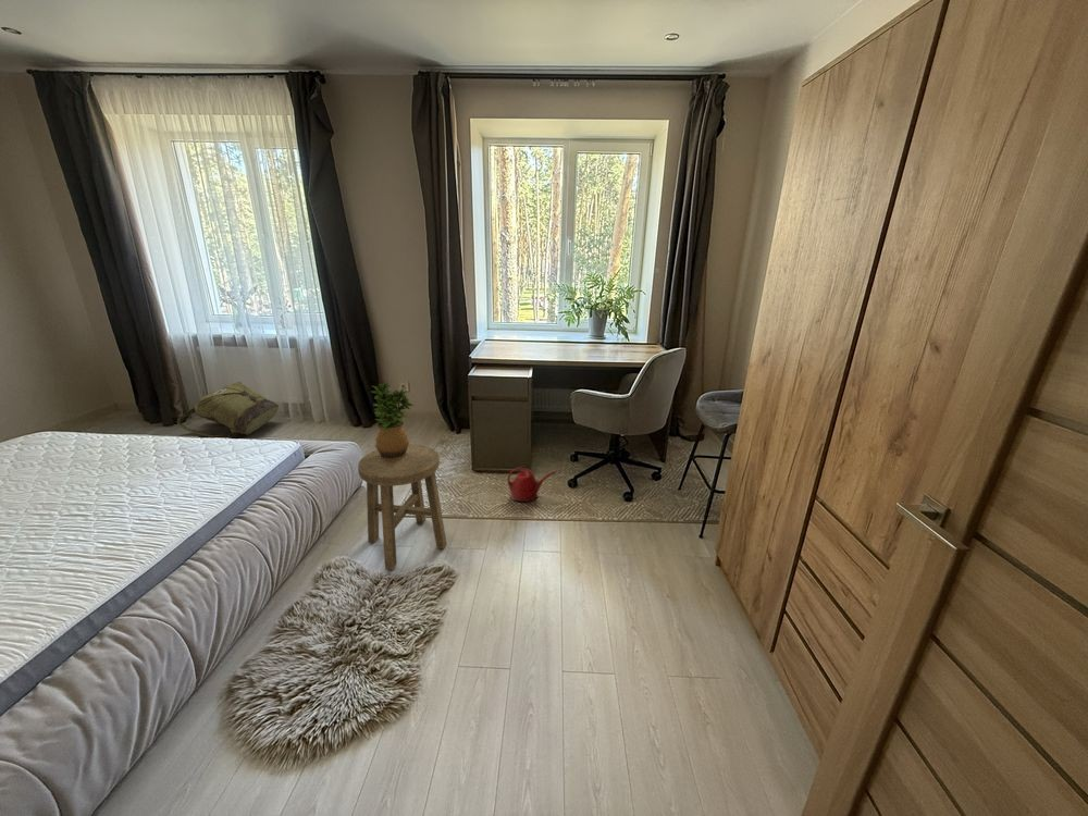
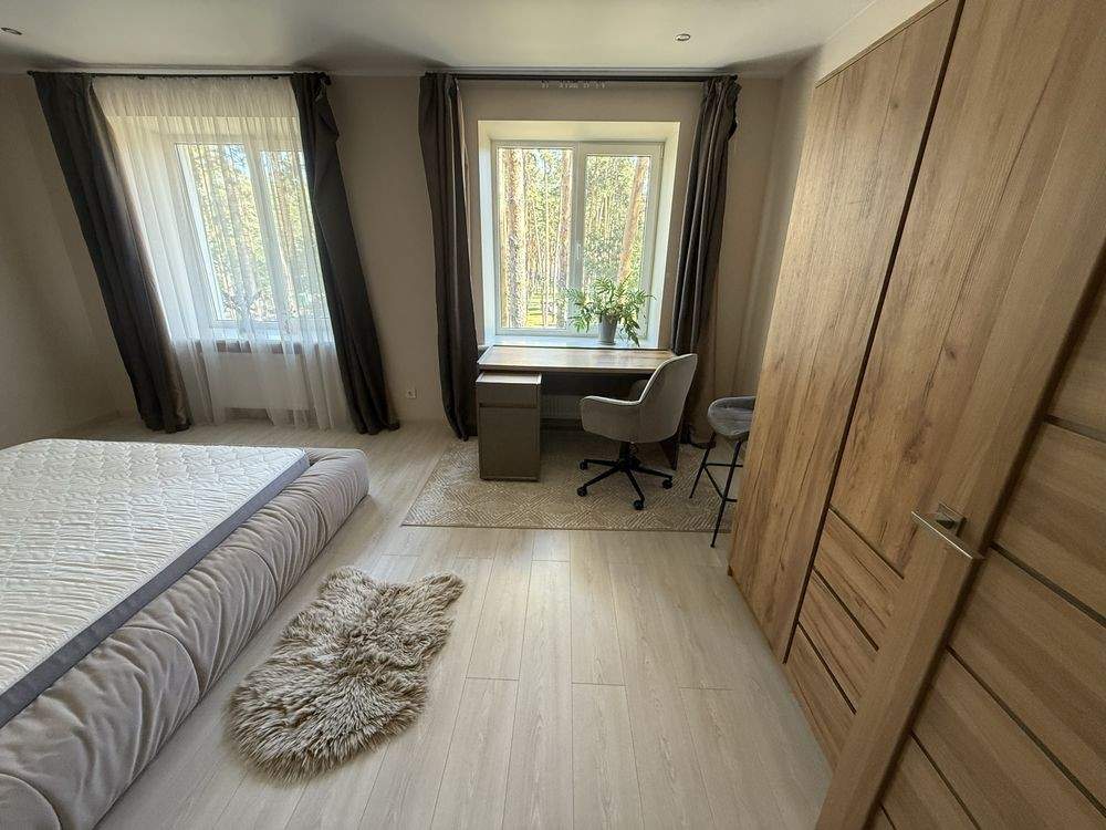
- potted plant (393, 420)
- watering can (531, 482)
- stool (405, 502)
- backpack (227, 408)
